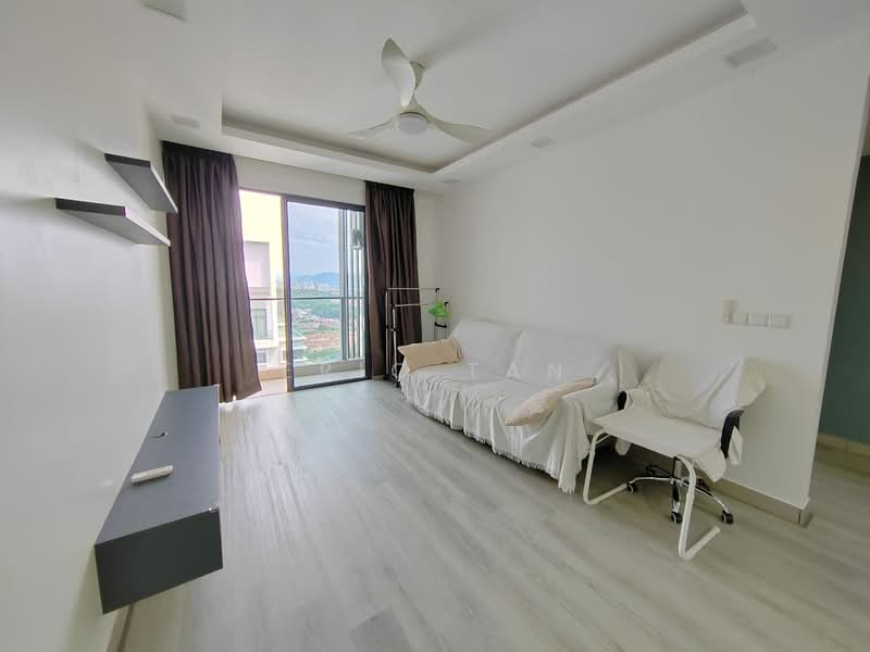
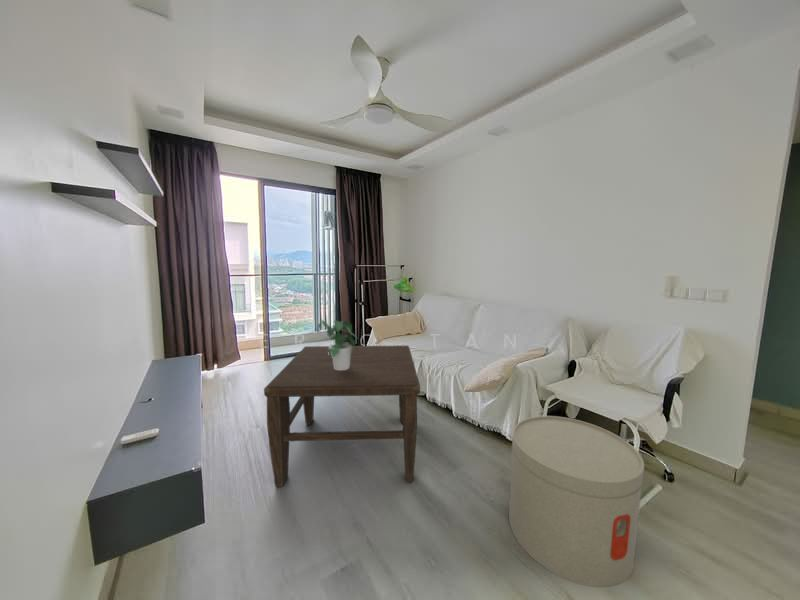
+ side table (569, 487)
+ potted plant (339, 343)
+ coffee table (351, 395)
